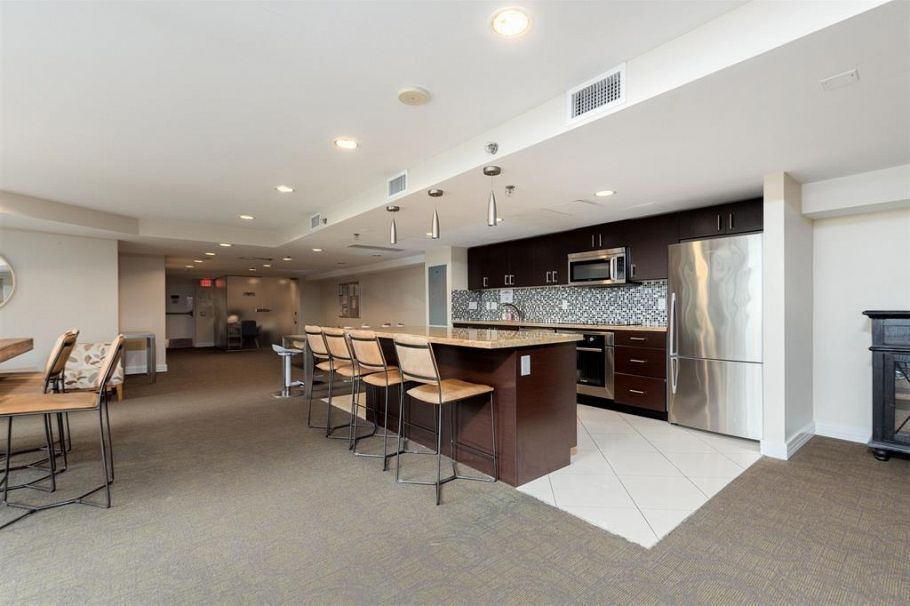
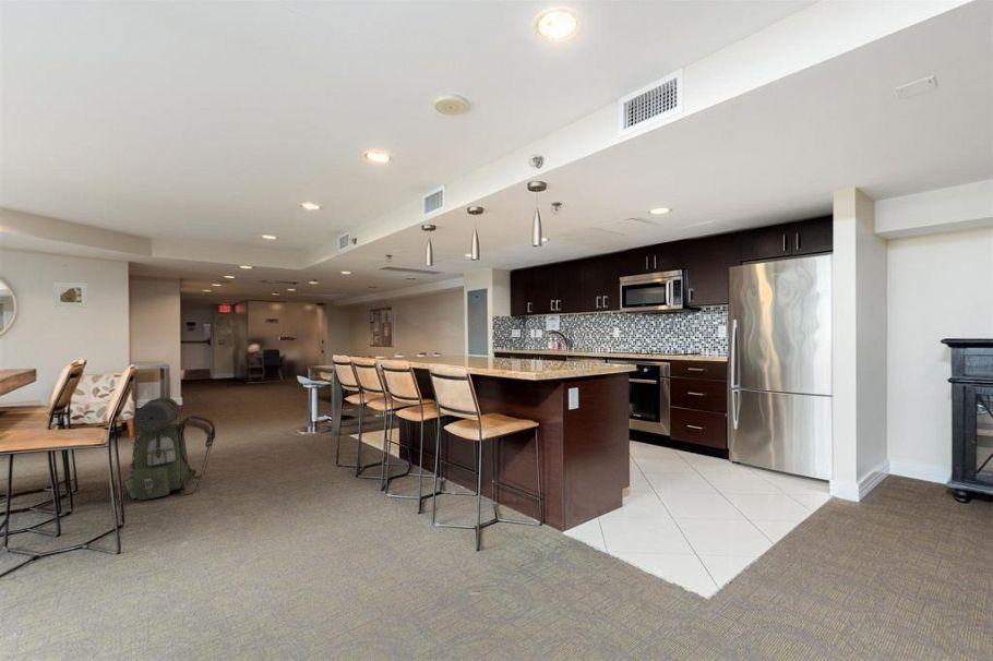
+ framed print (71, 295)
+ backpack (171, 443)
